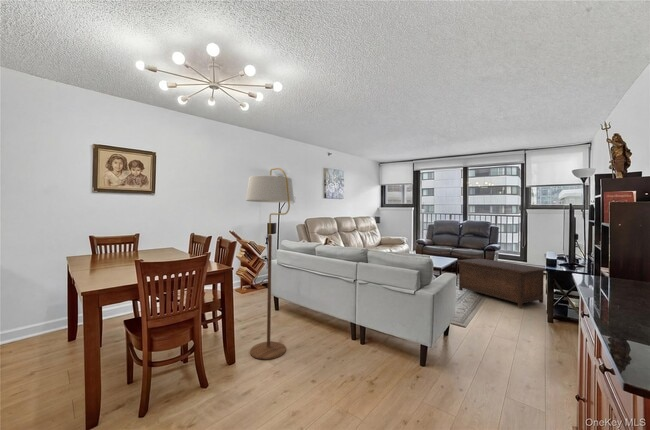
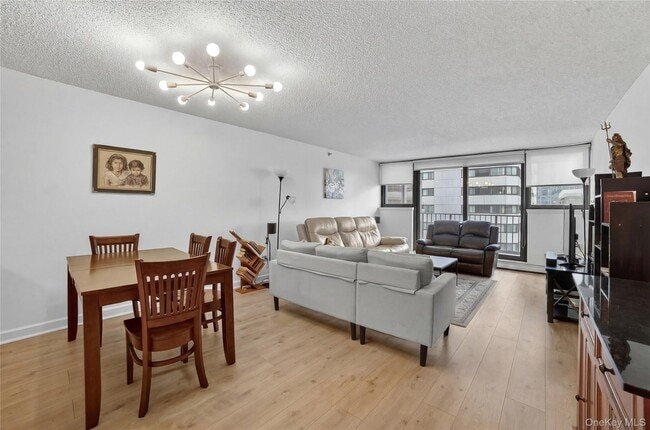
- cabinet (498, 280)
- floor lamp (270, 259)
